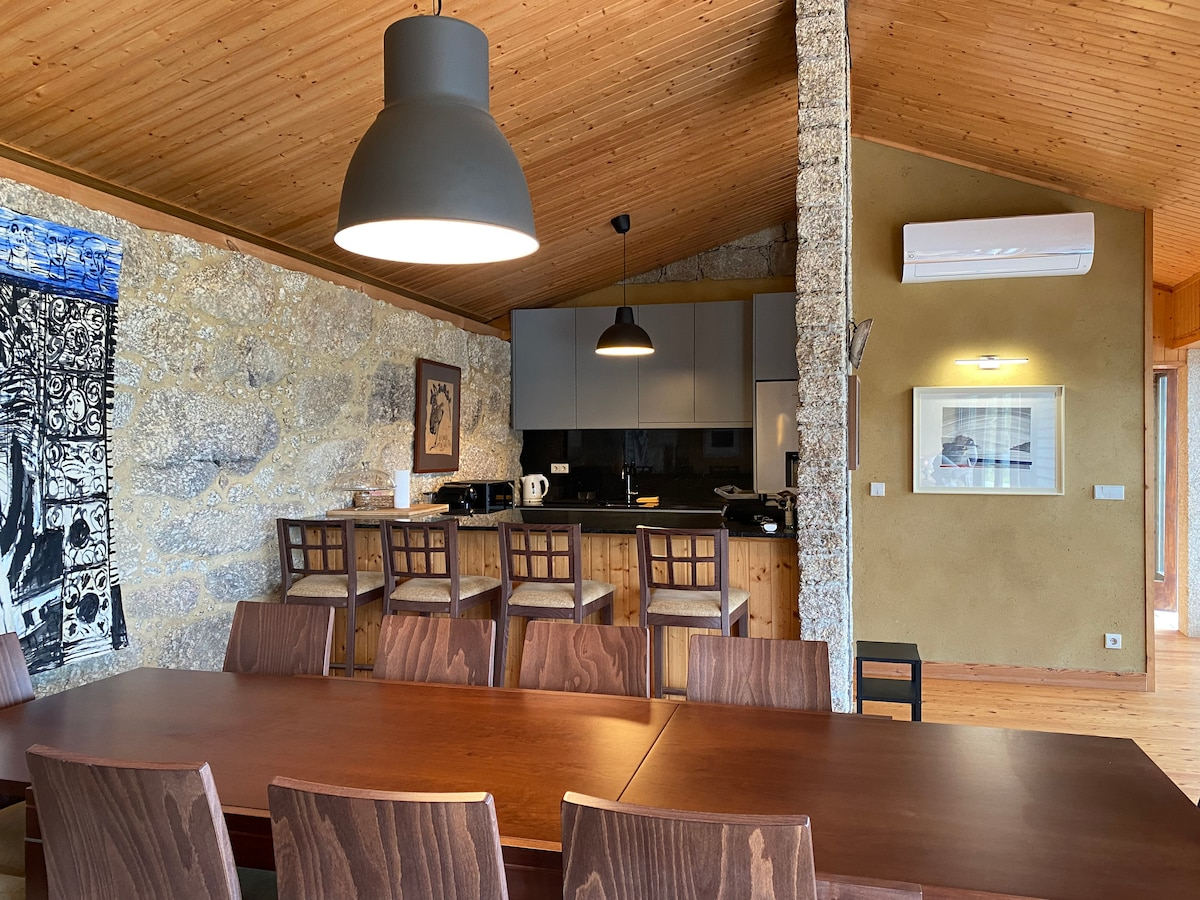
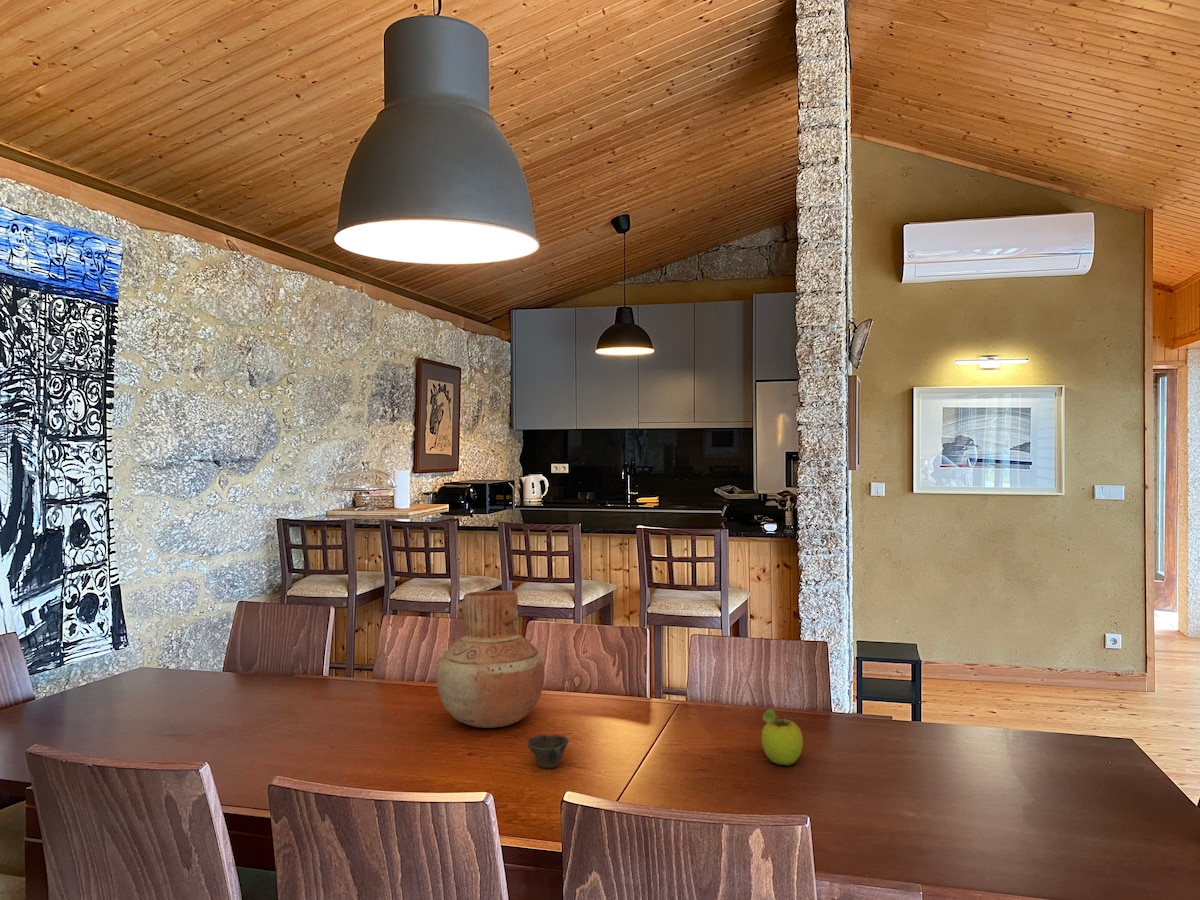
+ vase (490, 656)
+ fruit (779, 736)
+ cup (548, 753)
